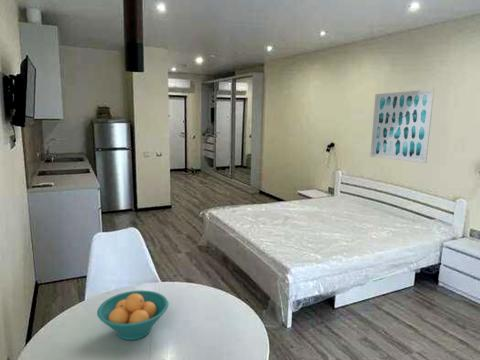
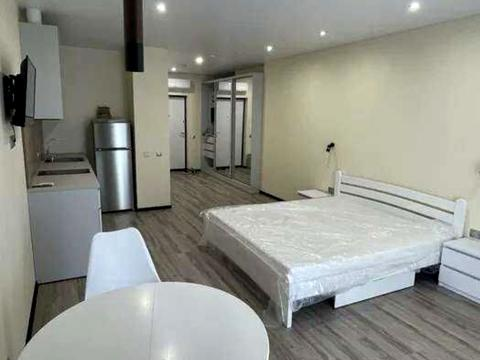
- wall art (399, 126)
- fruit bowl (133, 313)
